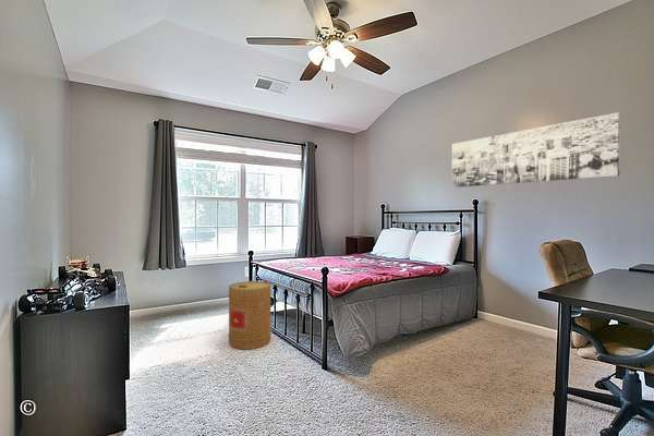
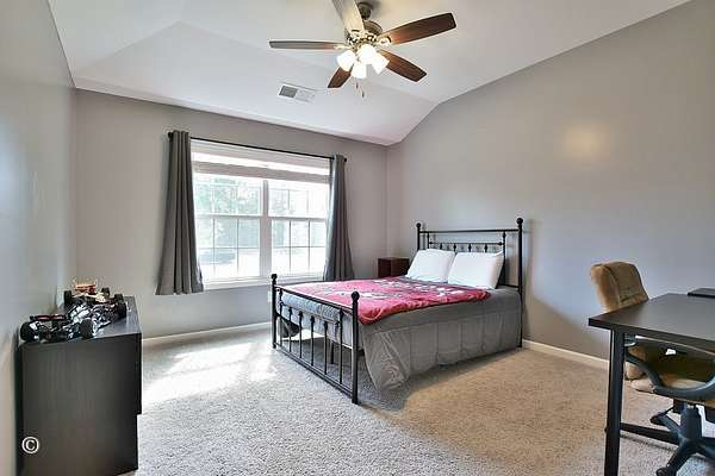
- basket (250, 313)
- wall art (520, 157)
